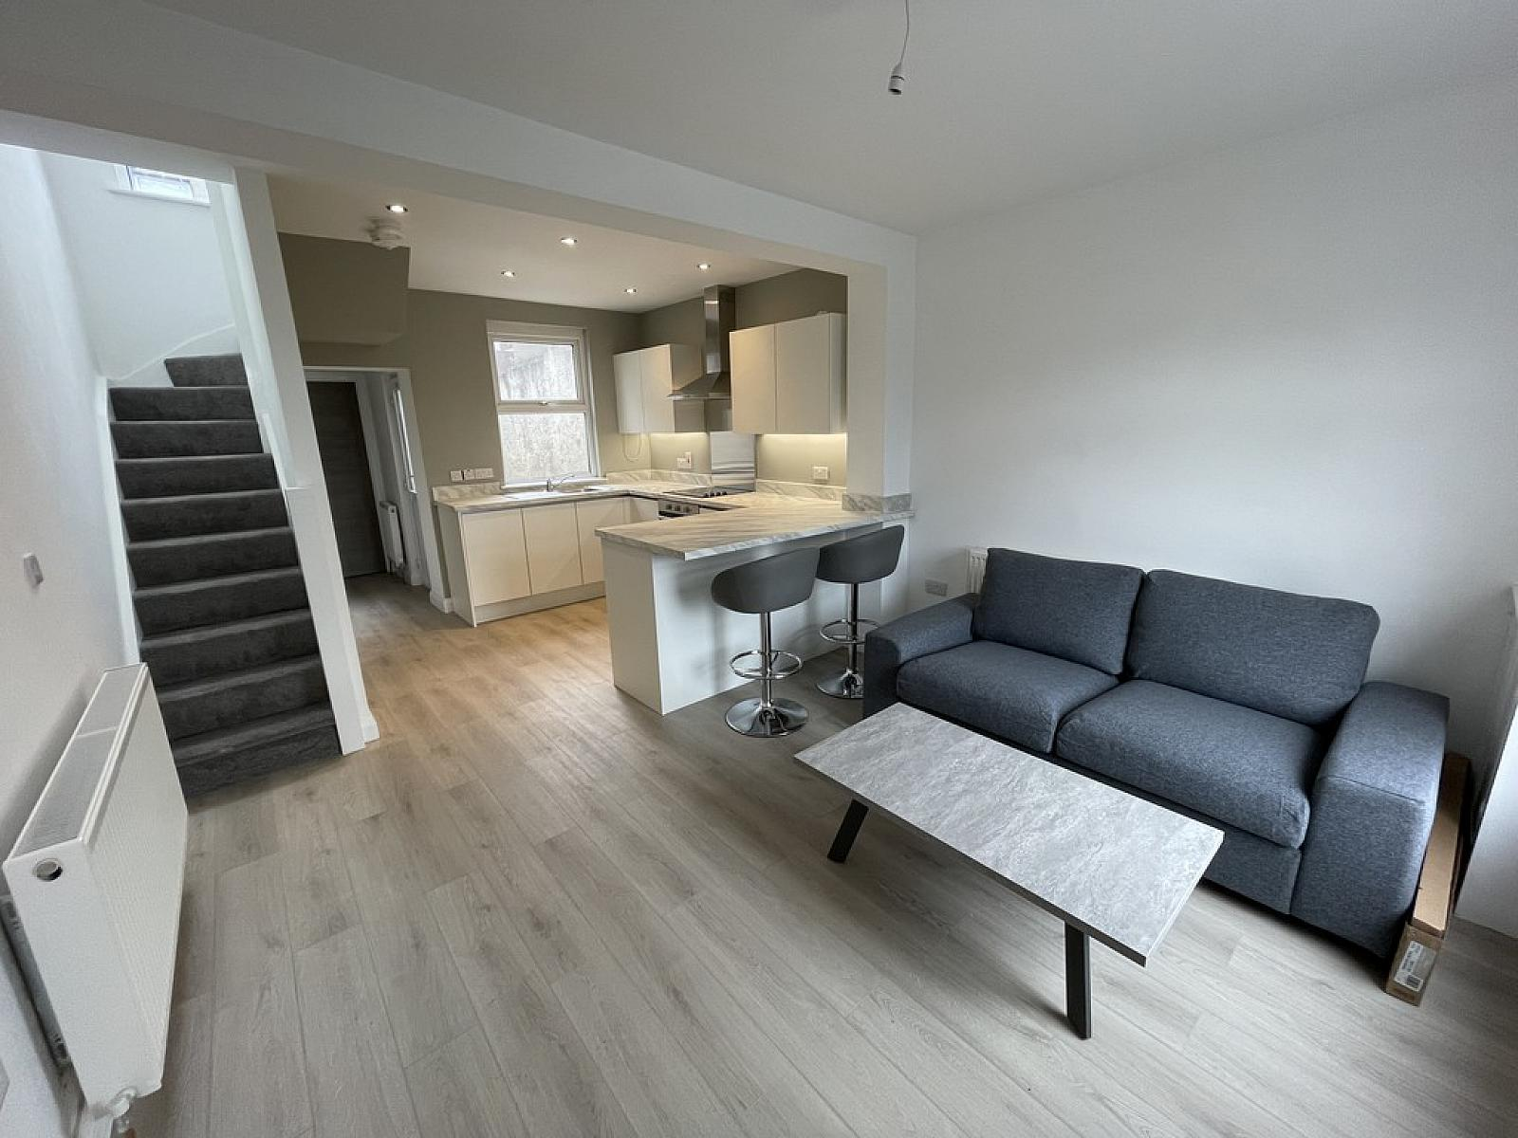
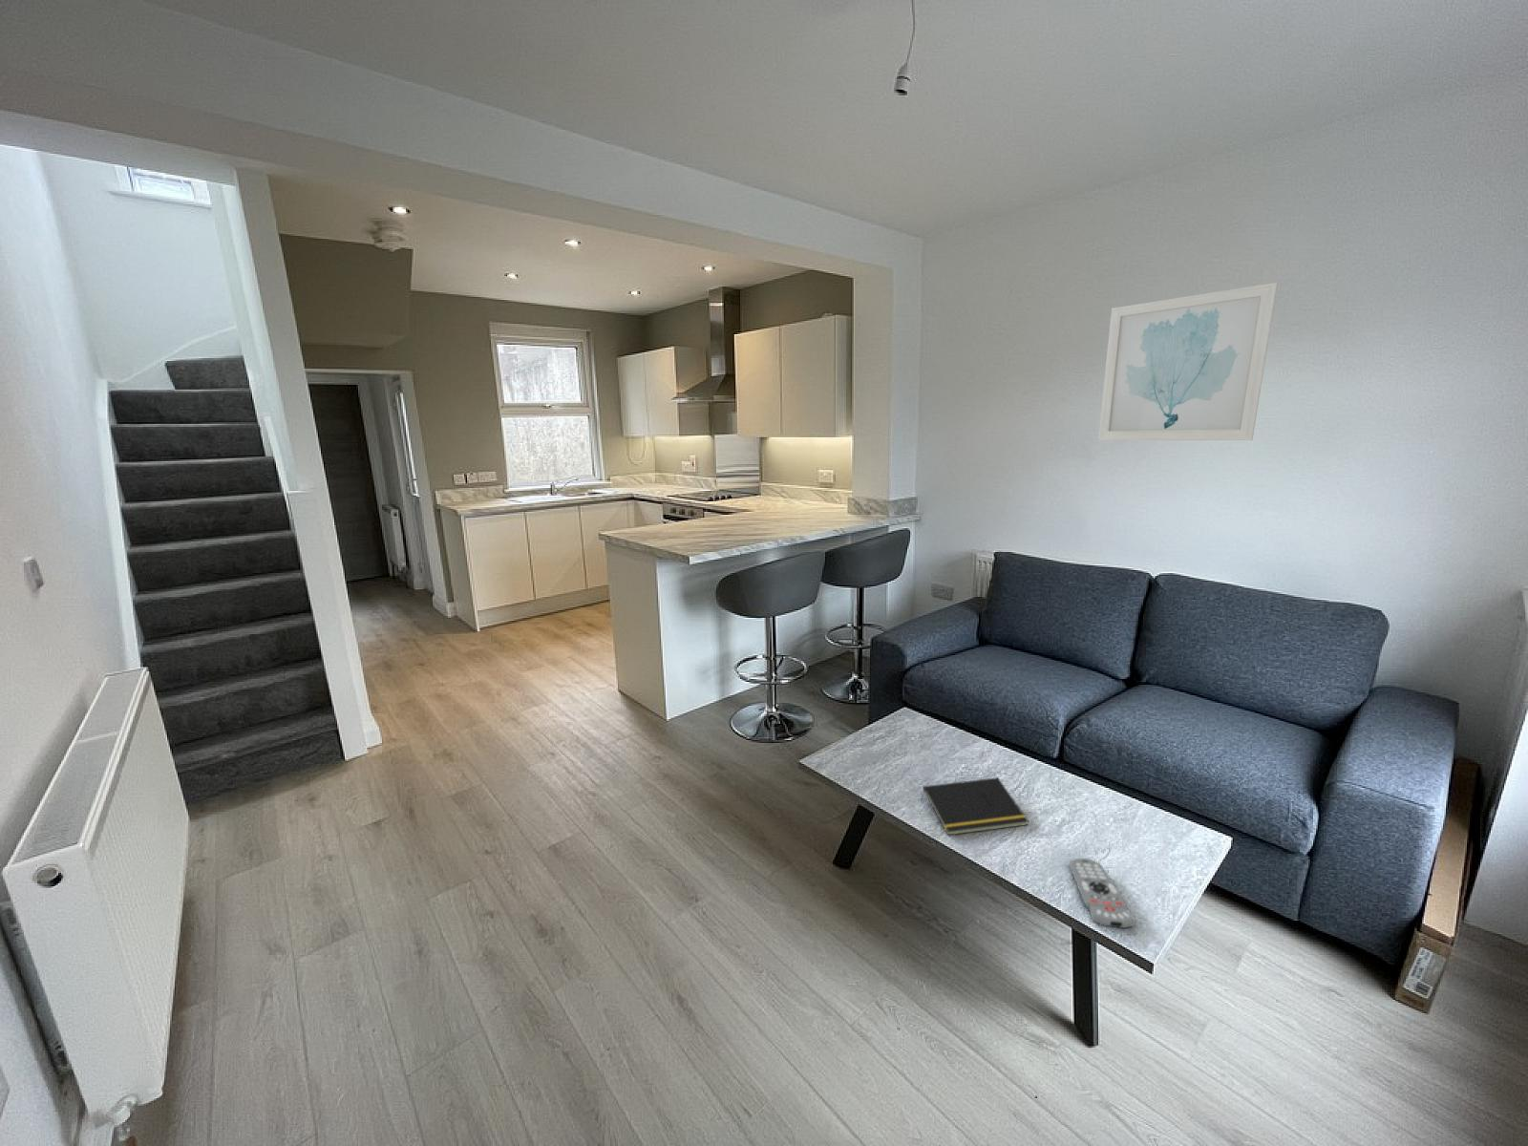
+ notepad (975, 804)
+ remote control (1098, 890)
+ wall art (1178, 370)
